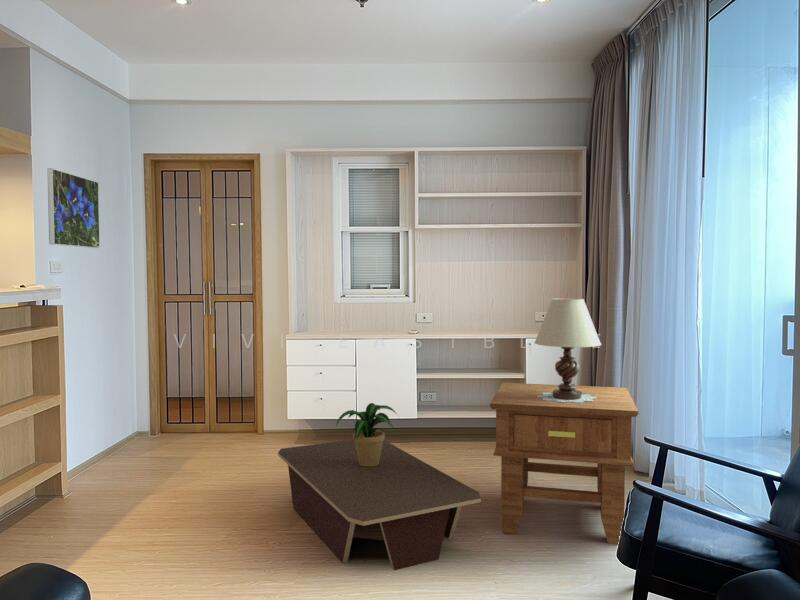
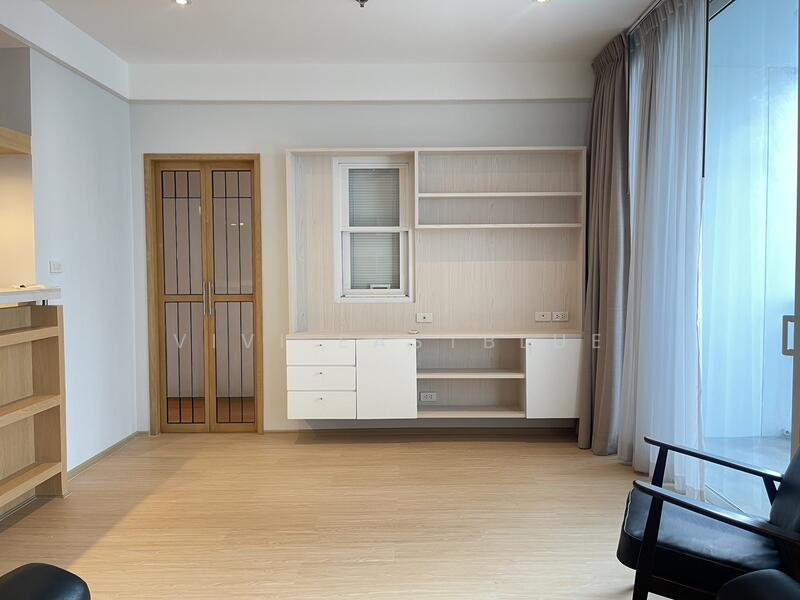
- table lamp (567, 348)
- potted plant (369, 434)
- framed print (75, 211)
- side table (562, 457)
- coffee table (368, 496)
